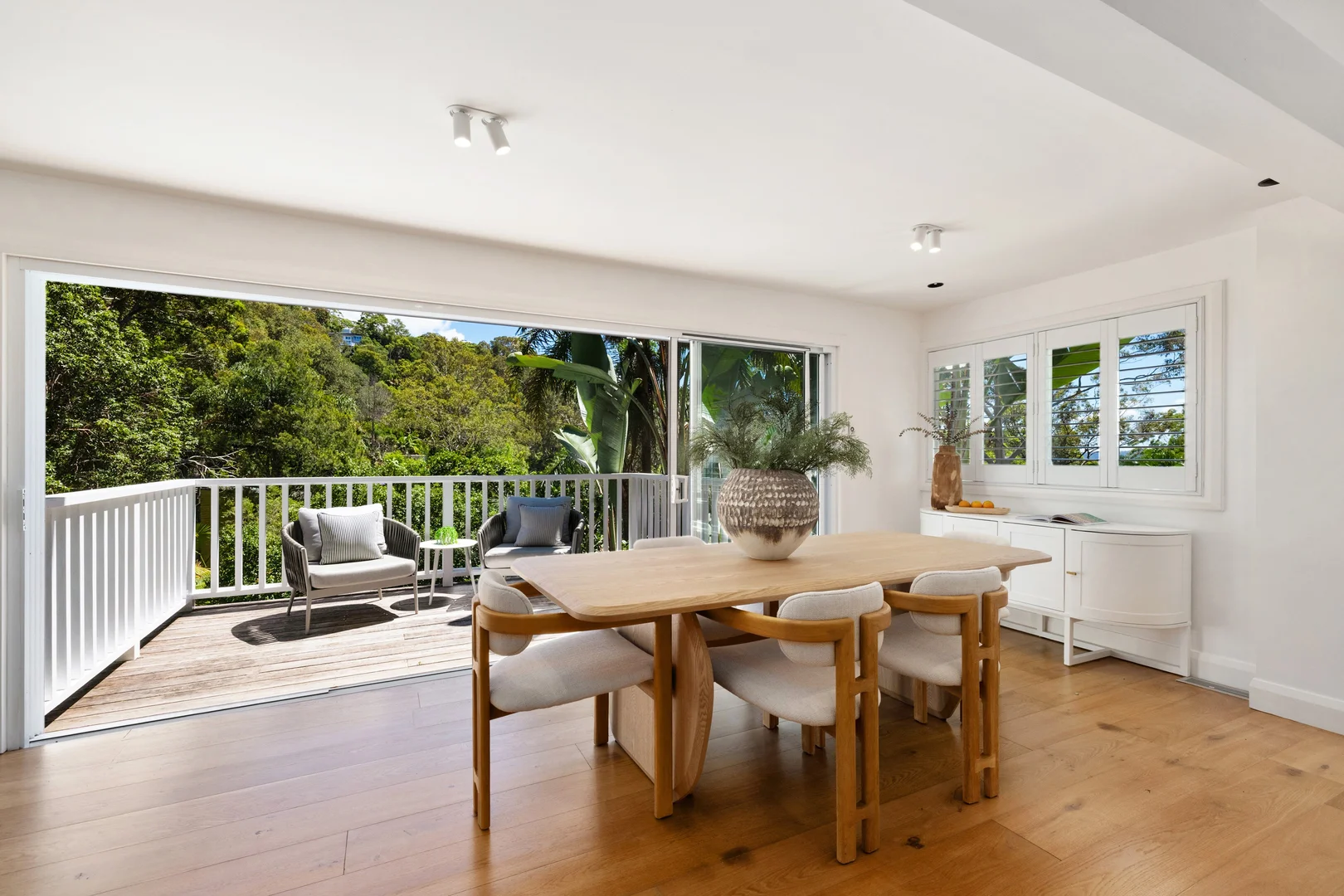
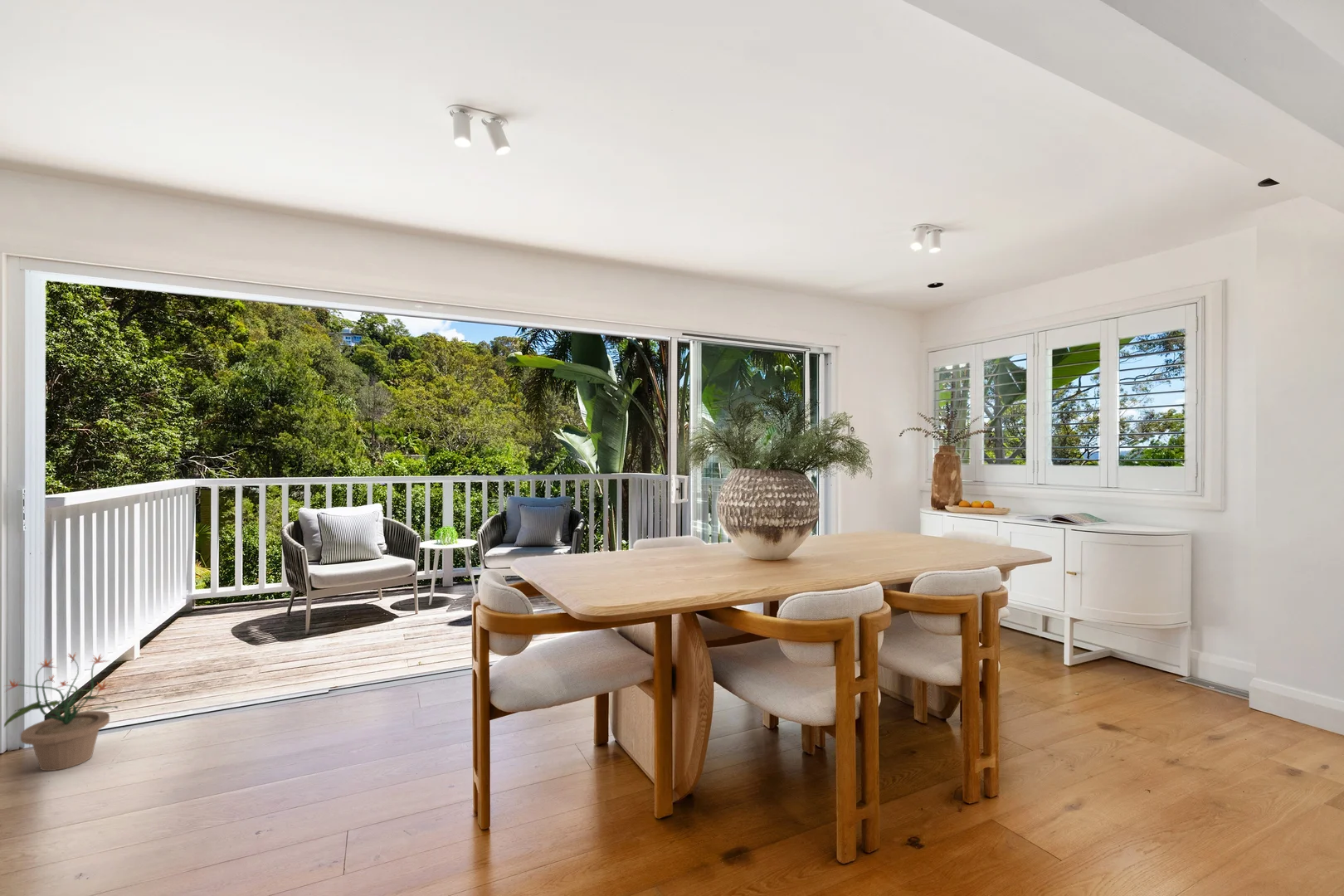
+ potted plant (66, 709)
